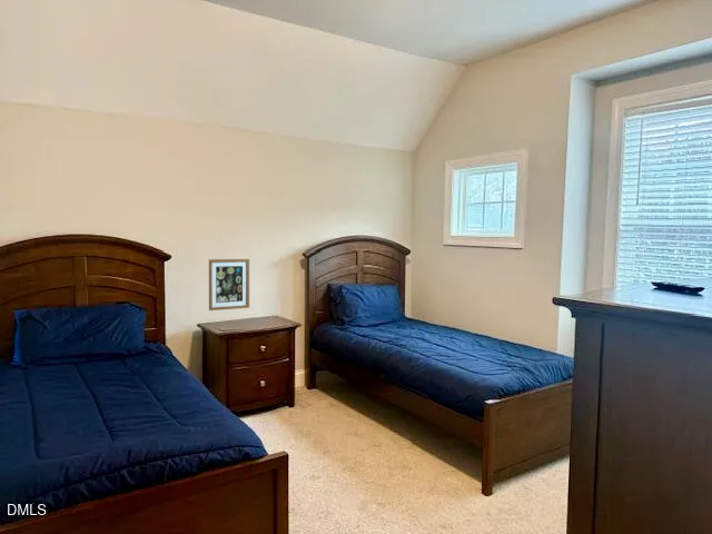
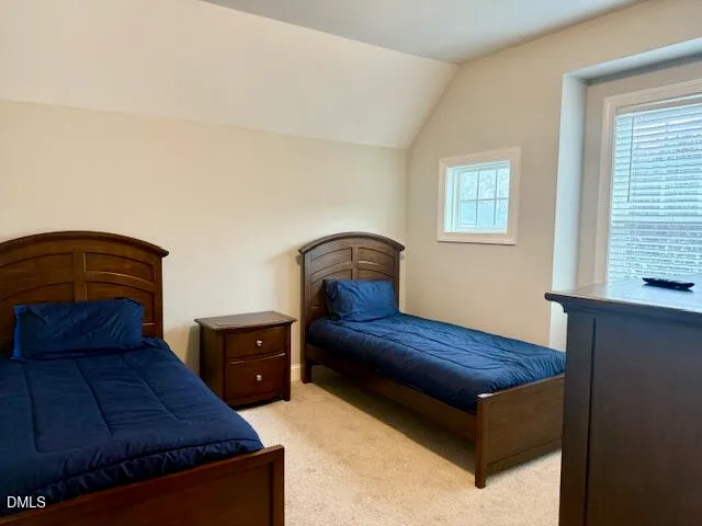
- wall art (229, 284)
